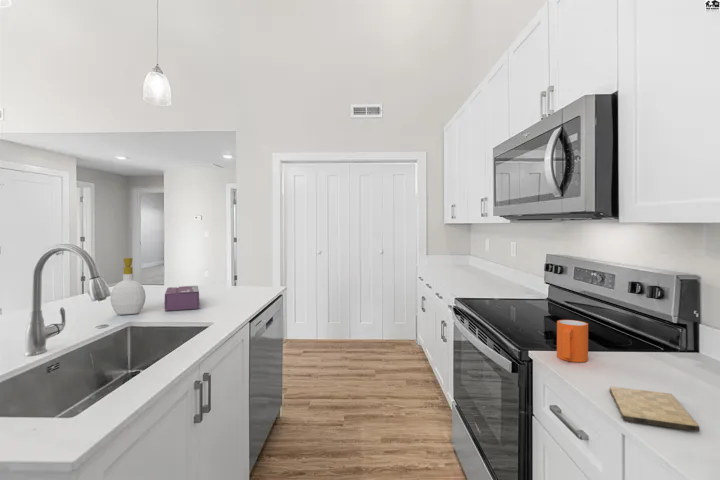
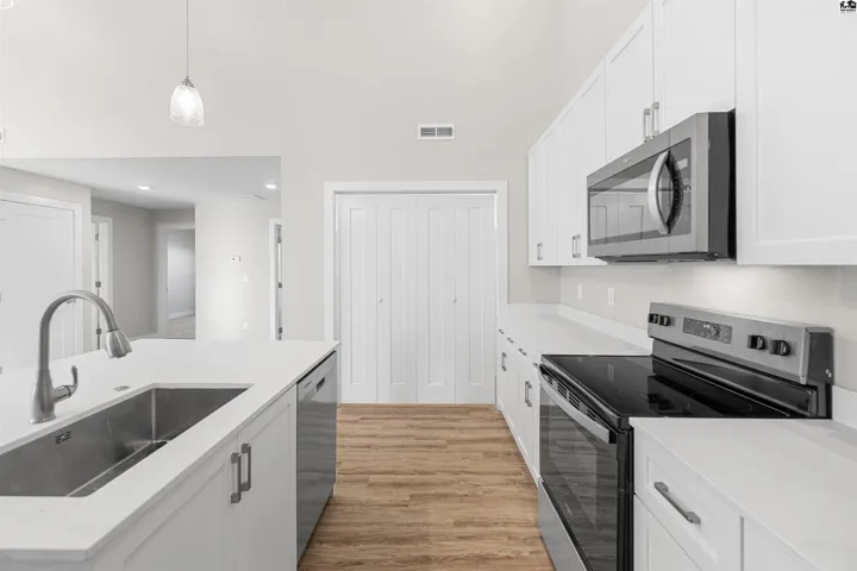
- mug (573, 341)
- cutting board (649, 406)
- tissue box (182, 297)
- soap bottle (128, 285)
